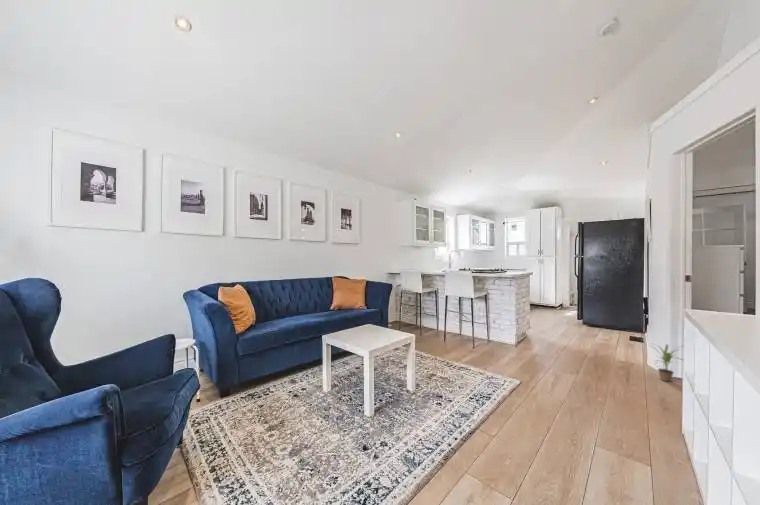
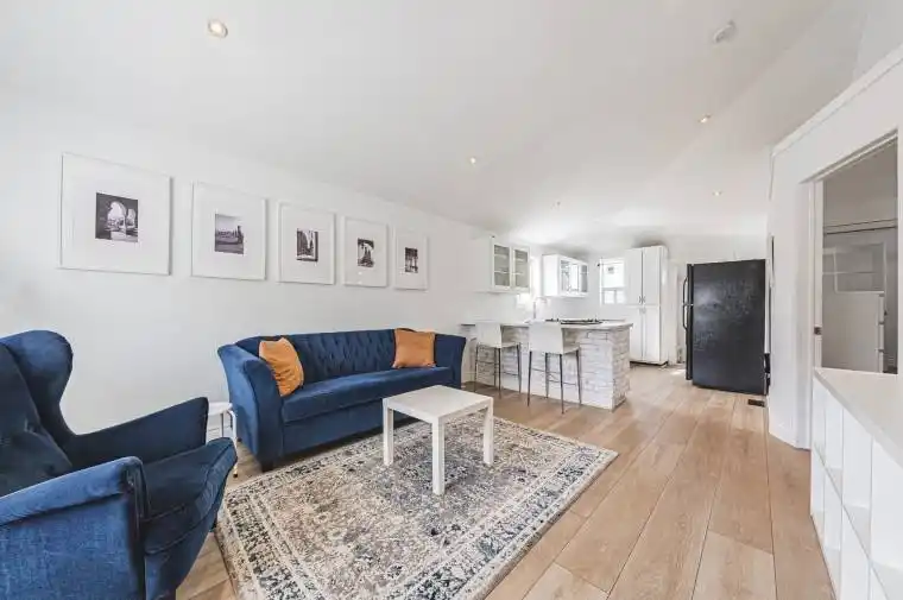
- potted plant (664, 361)
